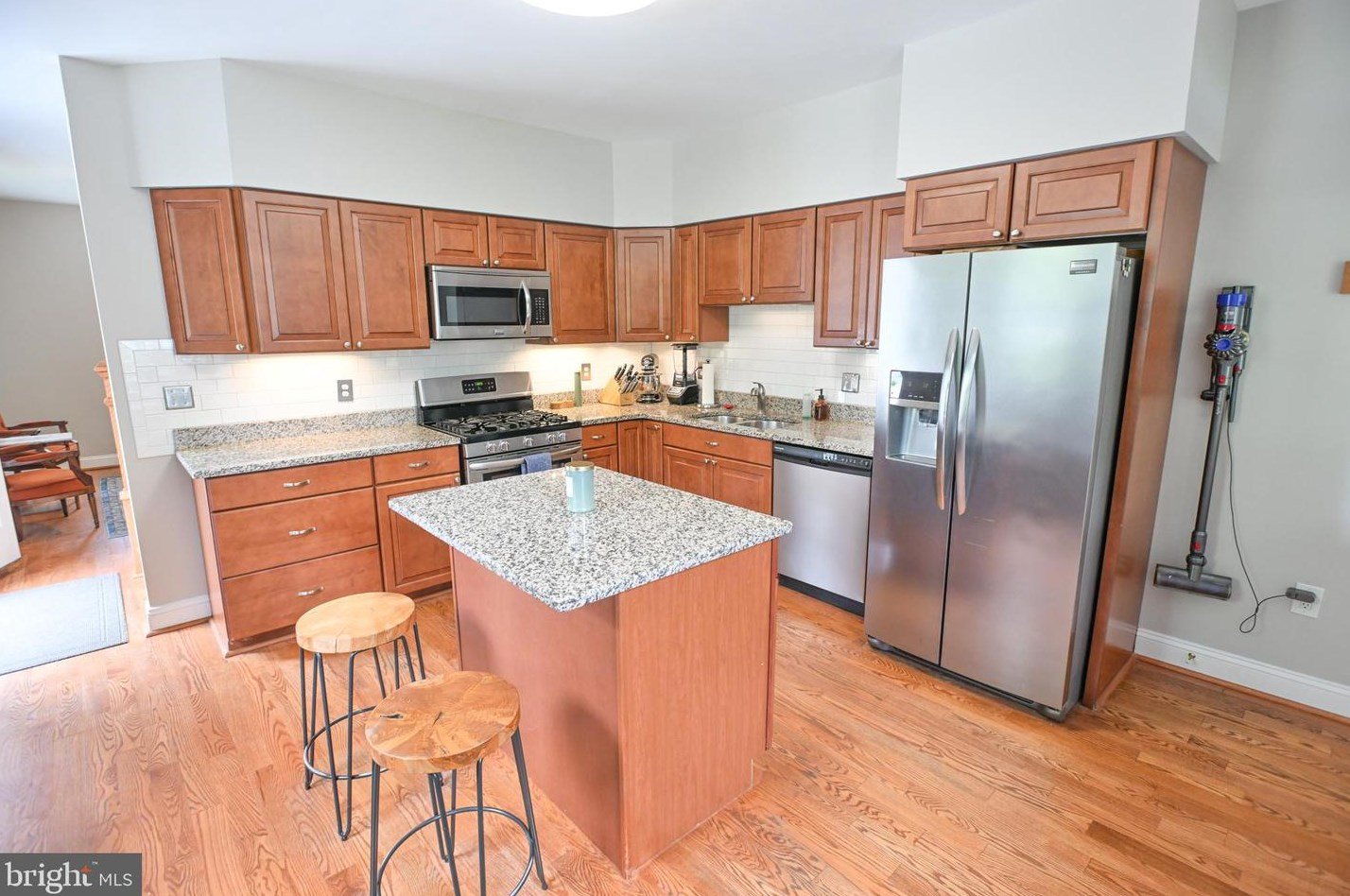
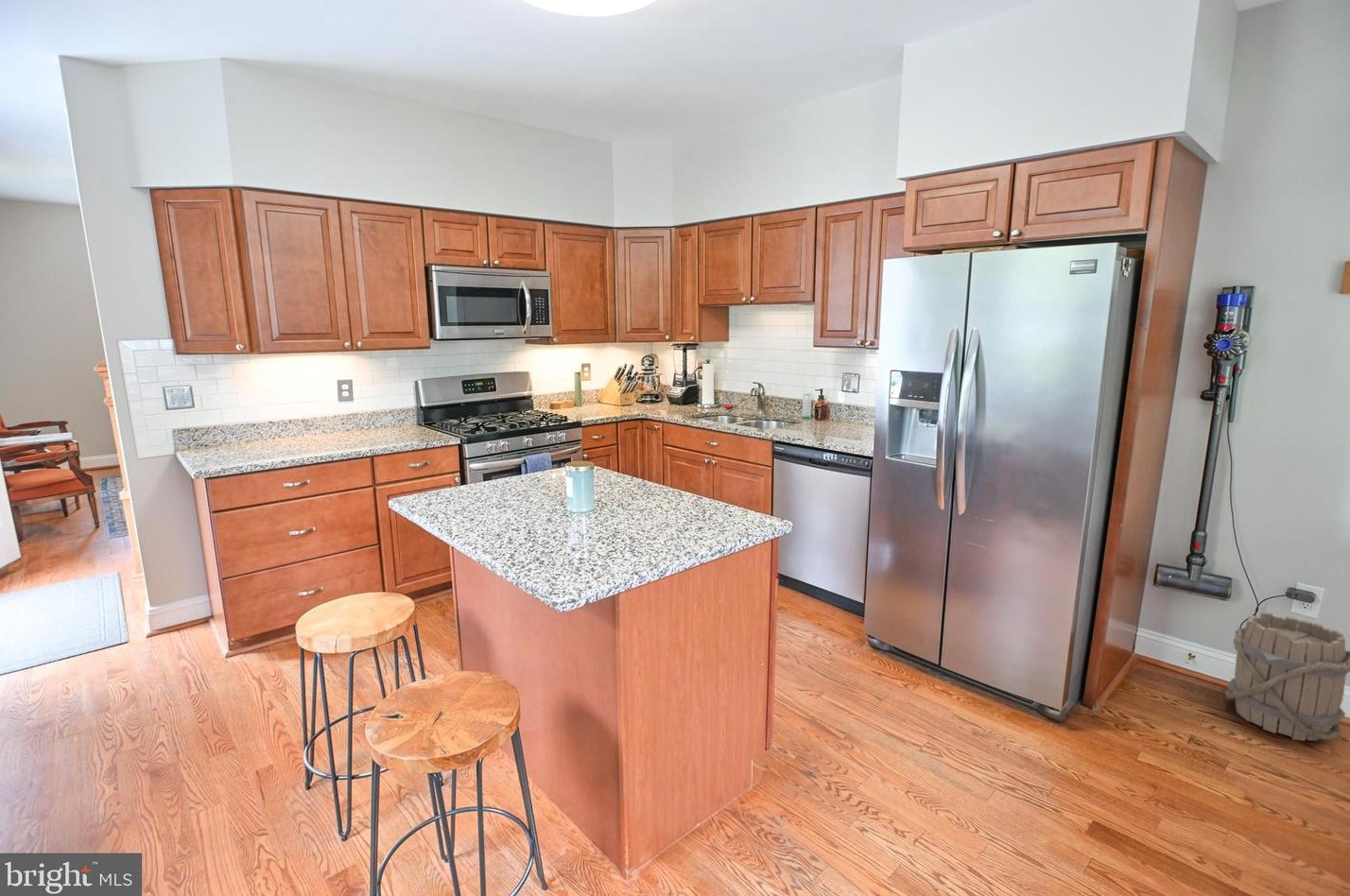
+ bucket (1288, 673)
